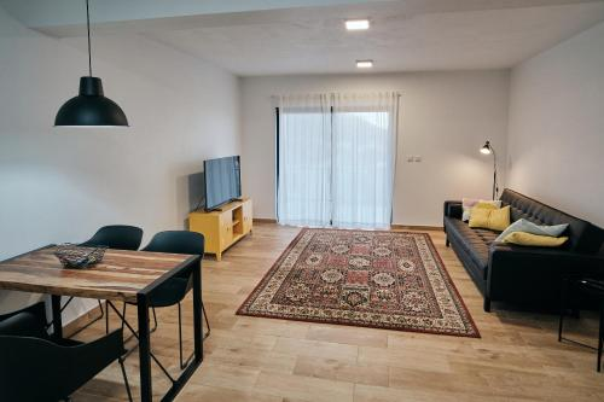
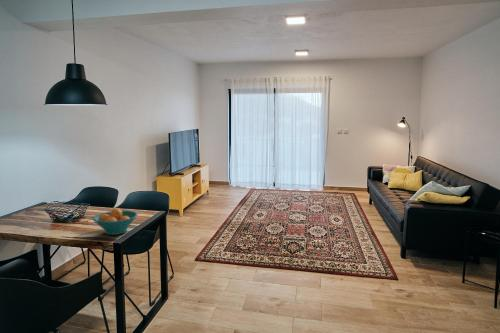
+ fruit bowl (115, 220)
